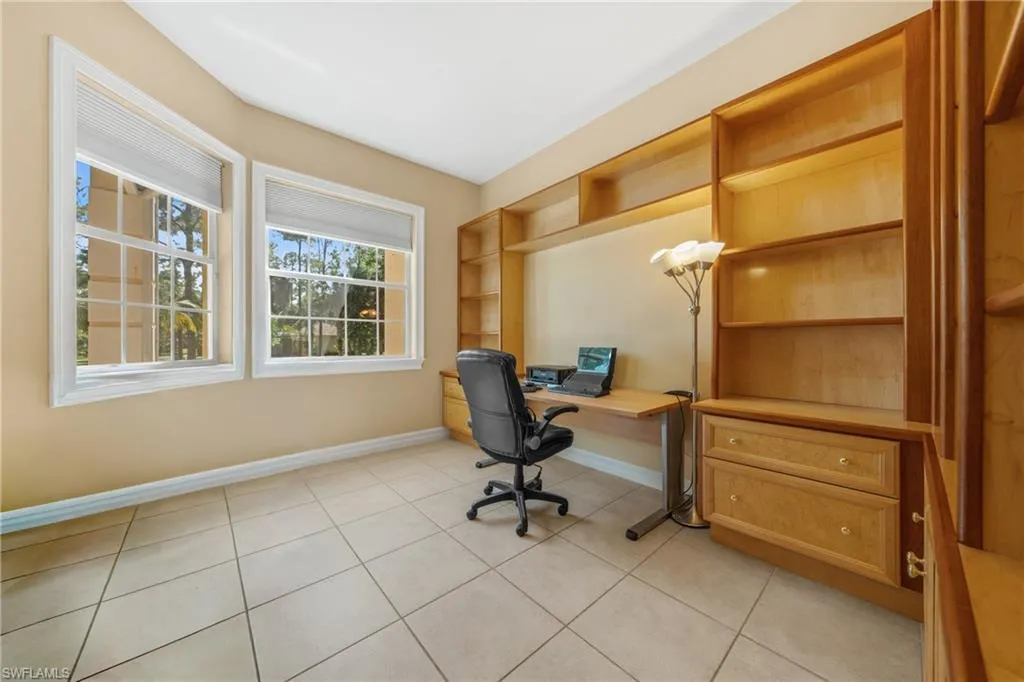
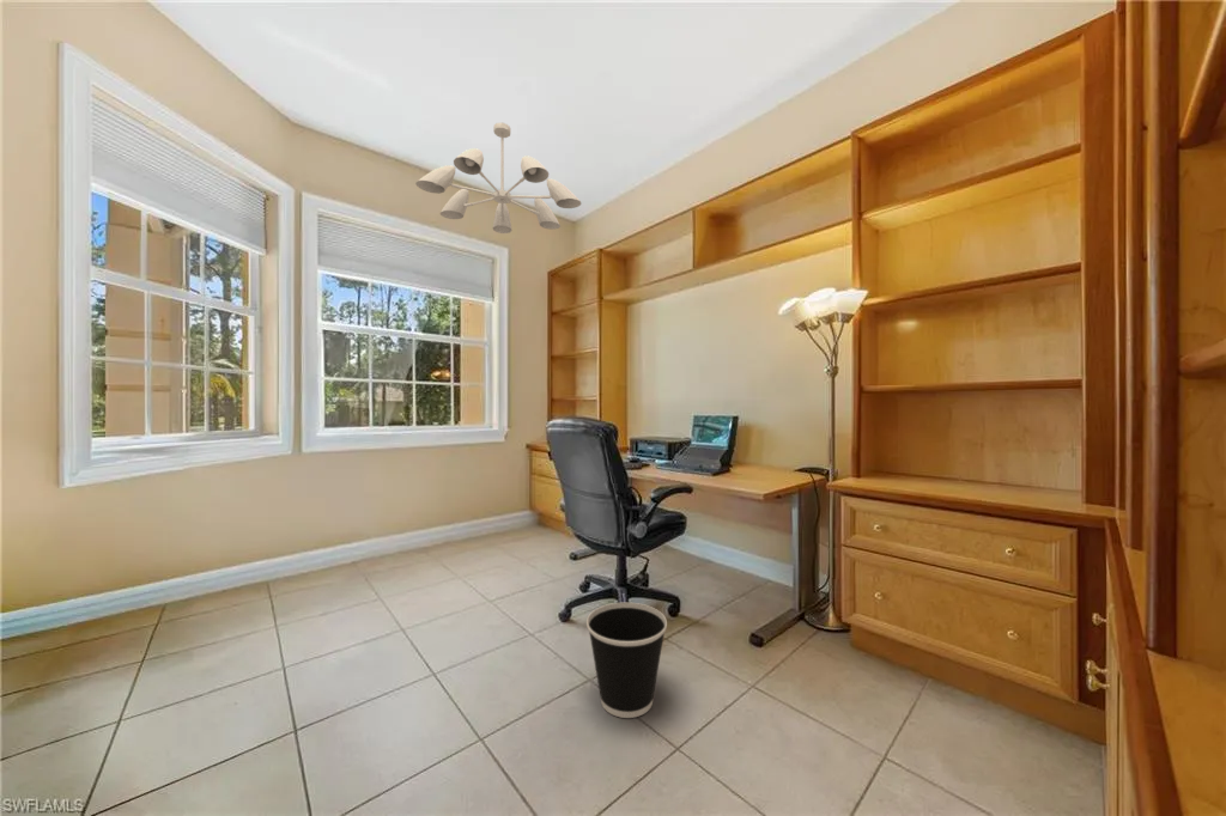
+ wastebasket (626, 659)
+ ceiling light fixture (502, 168)
